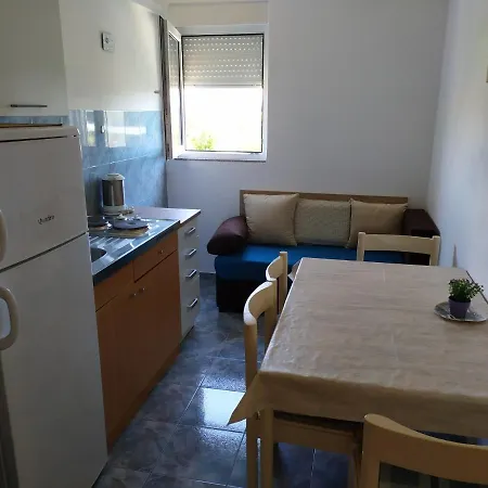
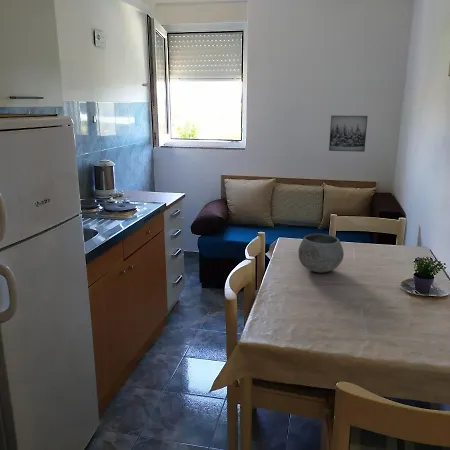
+ wall art (347, 133)
+ bowl (320, 254)
